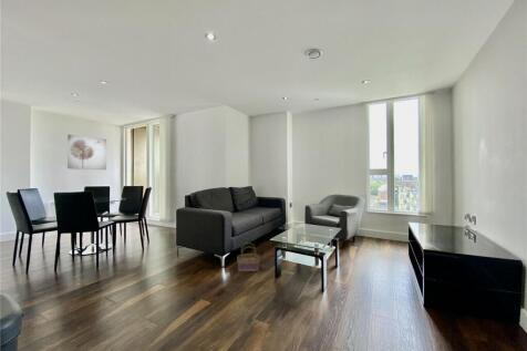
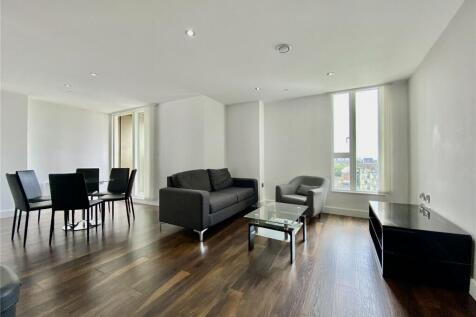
- basket (248, 257)
- wall art (87, 153)
